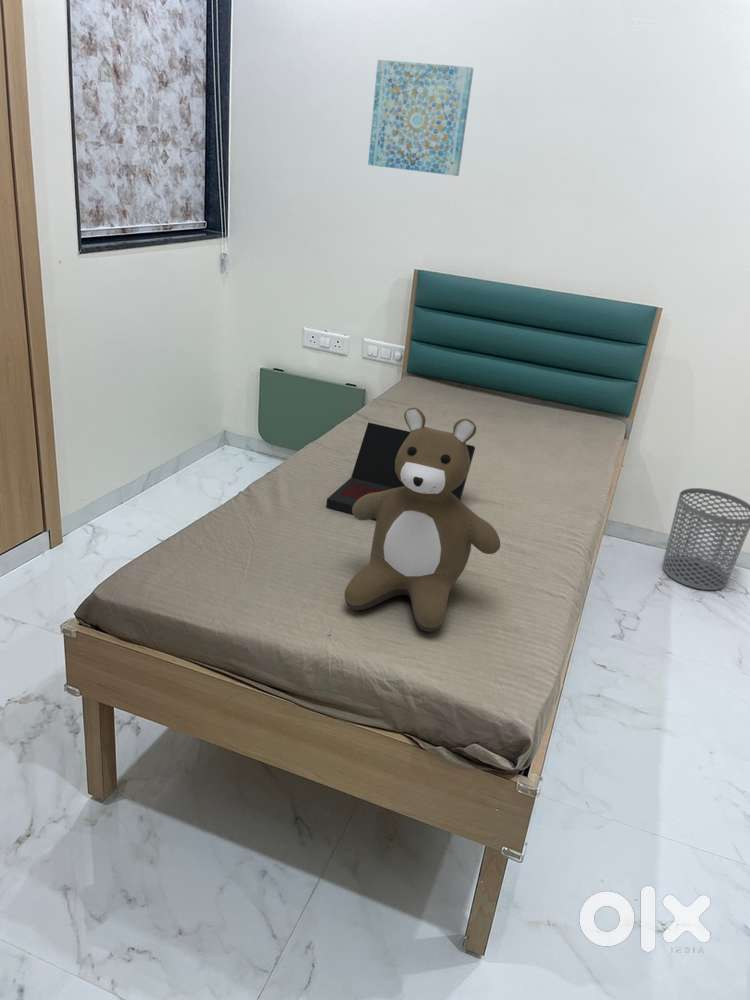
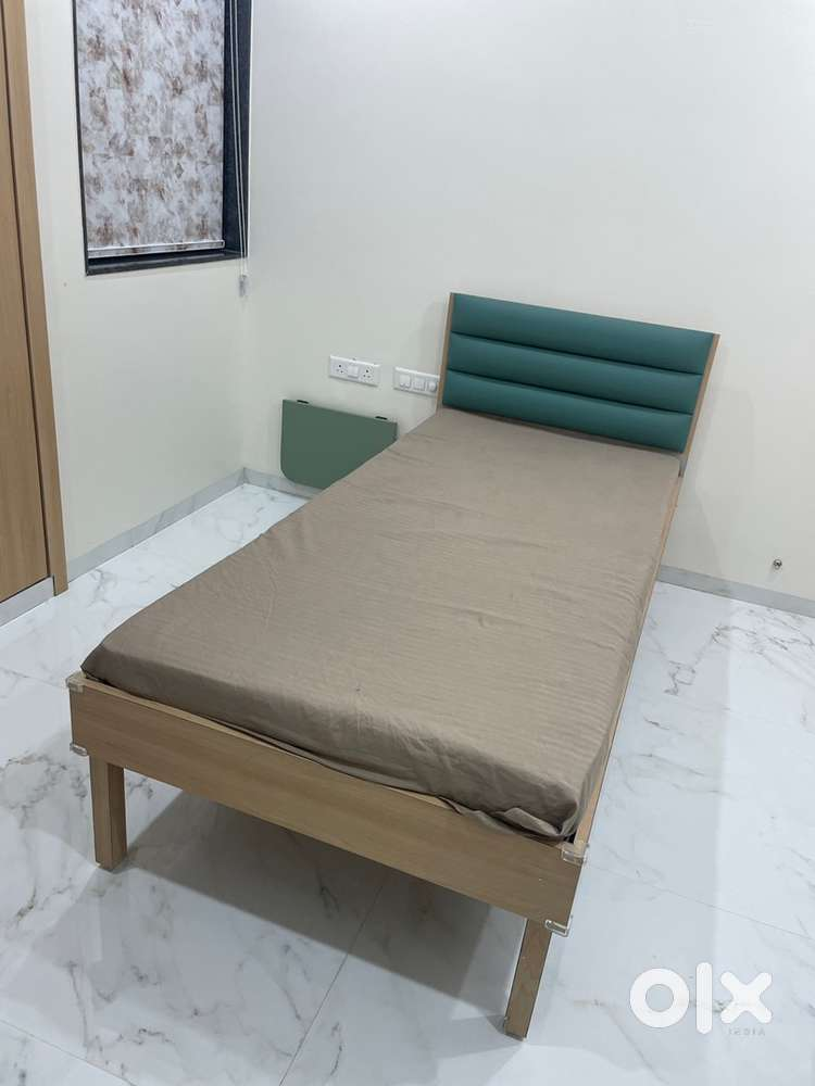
- waste bin (705, 538)
- wall art (418, 118)
- laptop (397, 476)
- teddy bear (419, 513)
